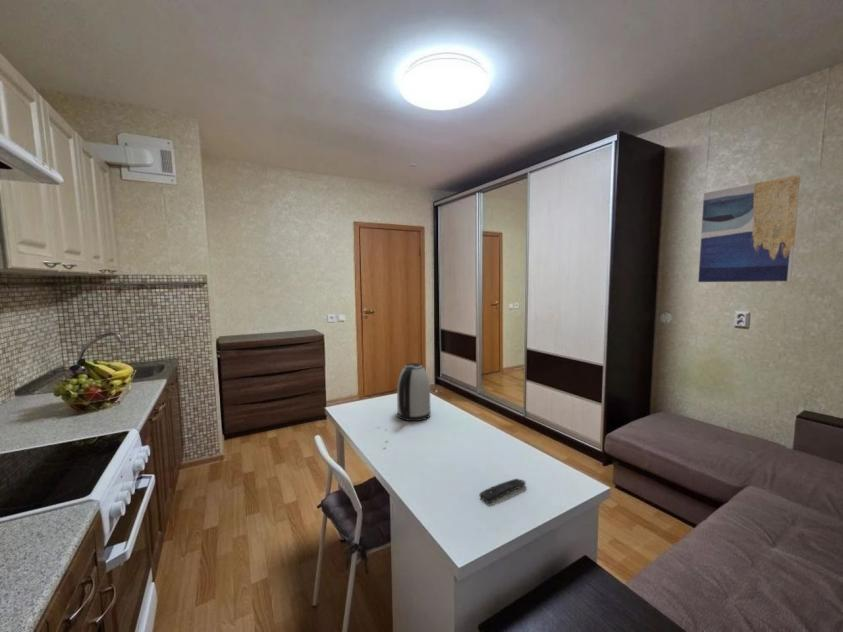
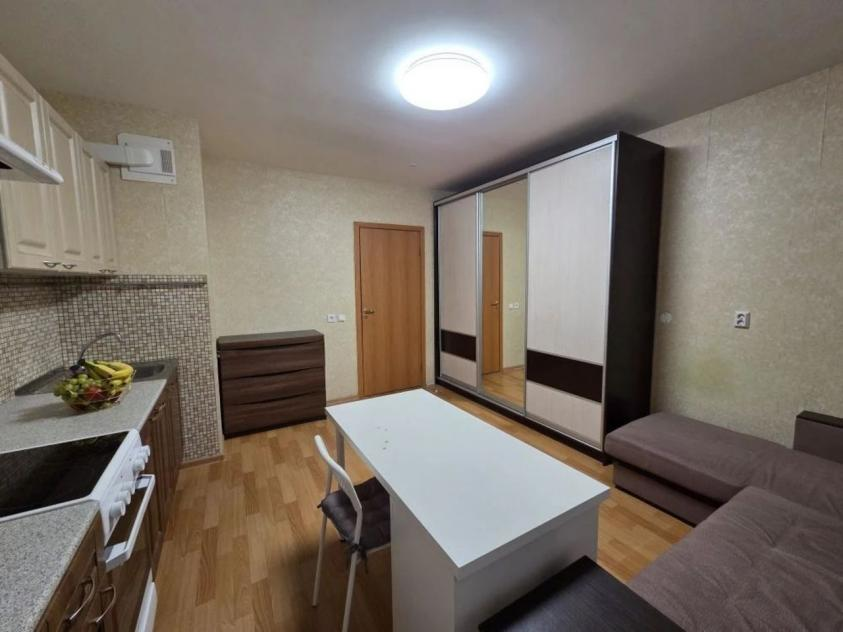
- wall art (744, 233)
- remote control (504, 488)
- kettle (411, 391)
